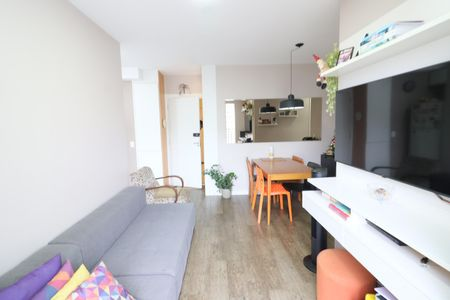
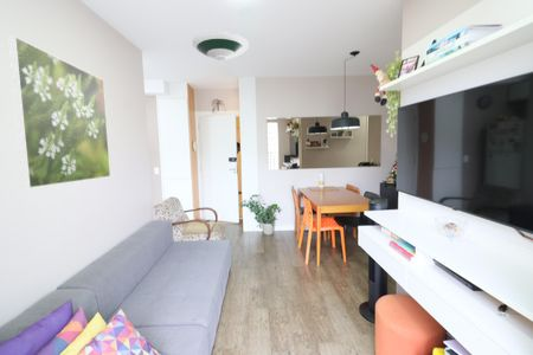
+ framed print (71, 123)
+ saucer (220, 51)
